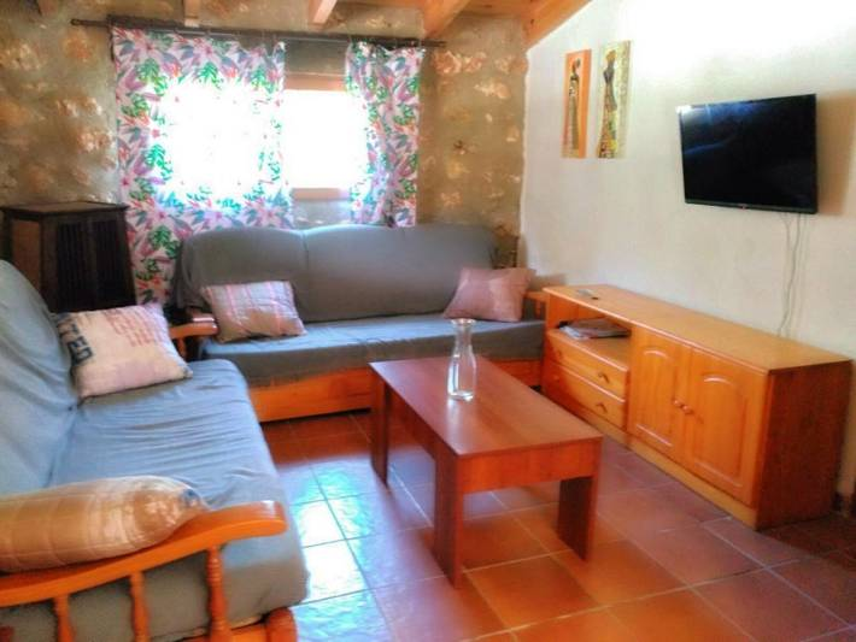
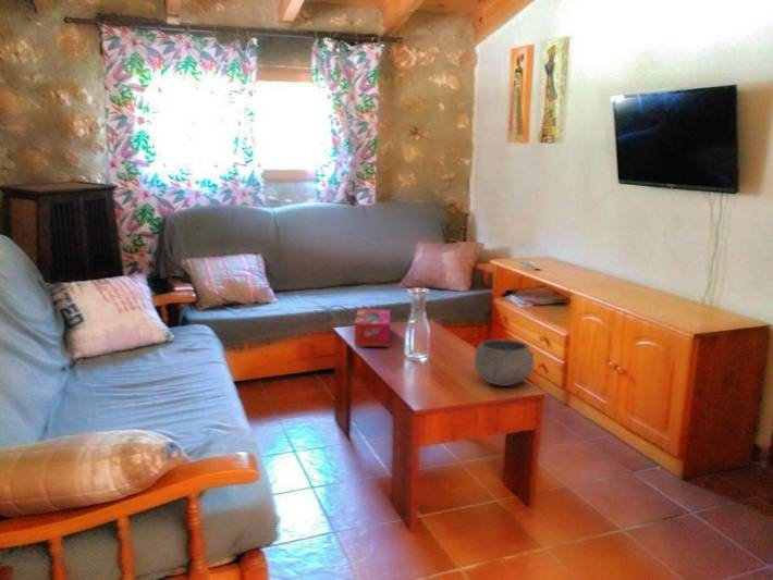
+ tissue box (372, 326)
+ bowl (503, 362)
